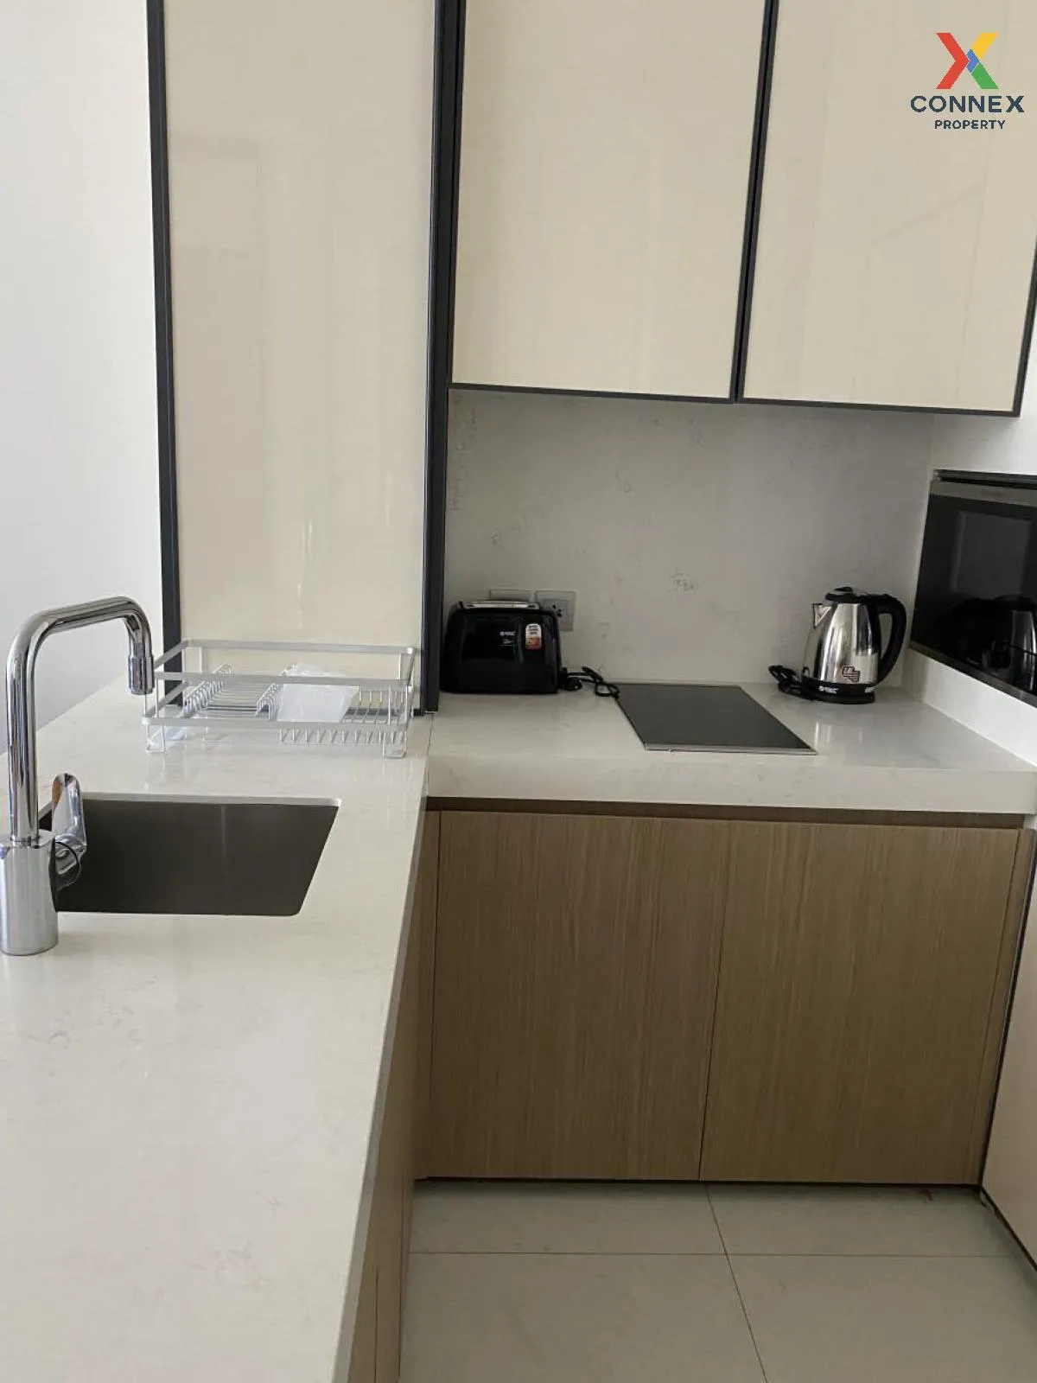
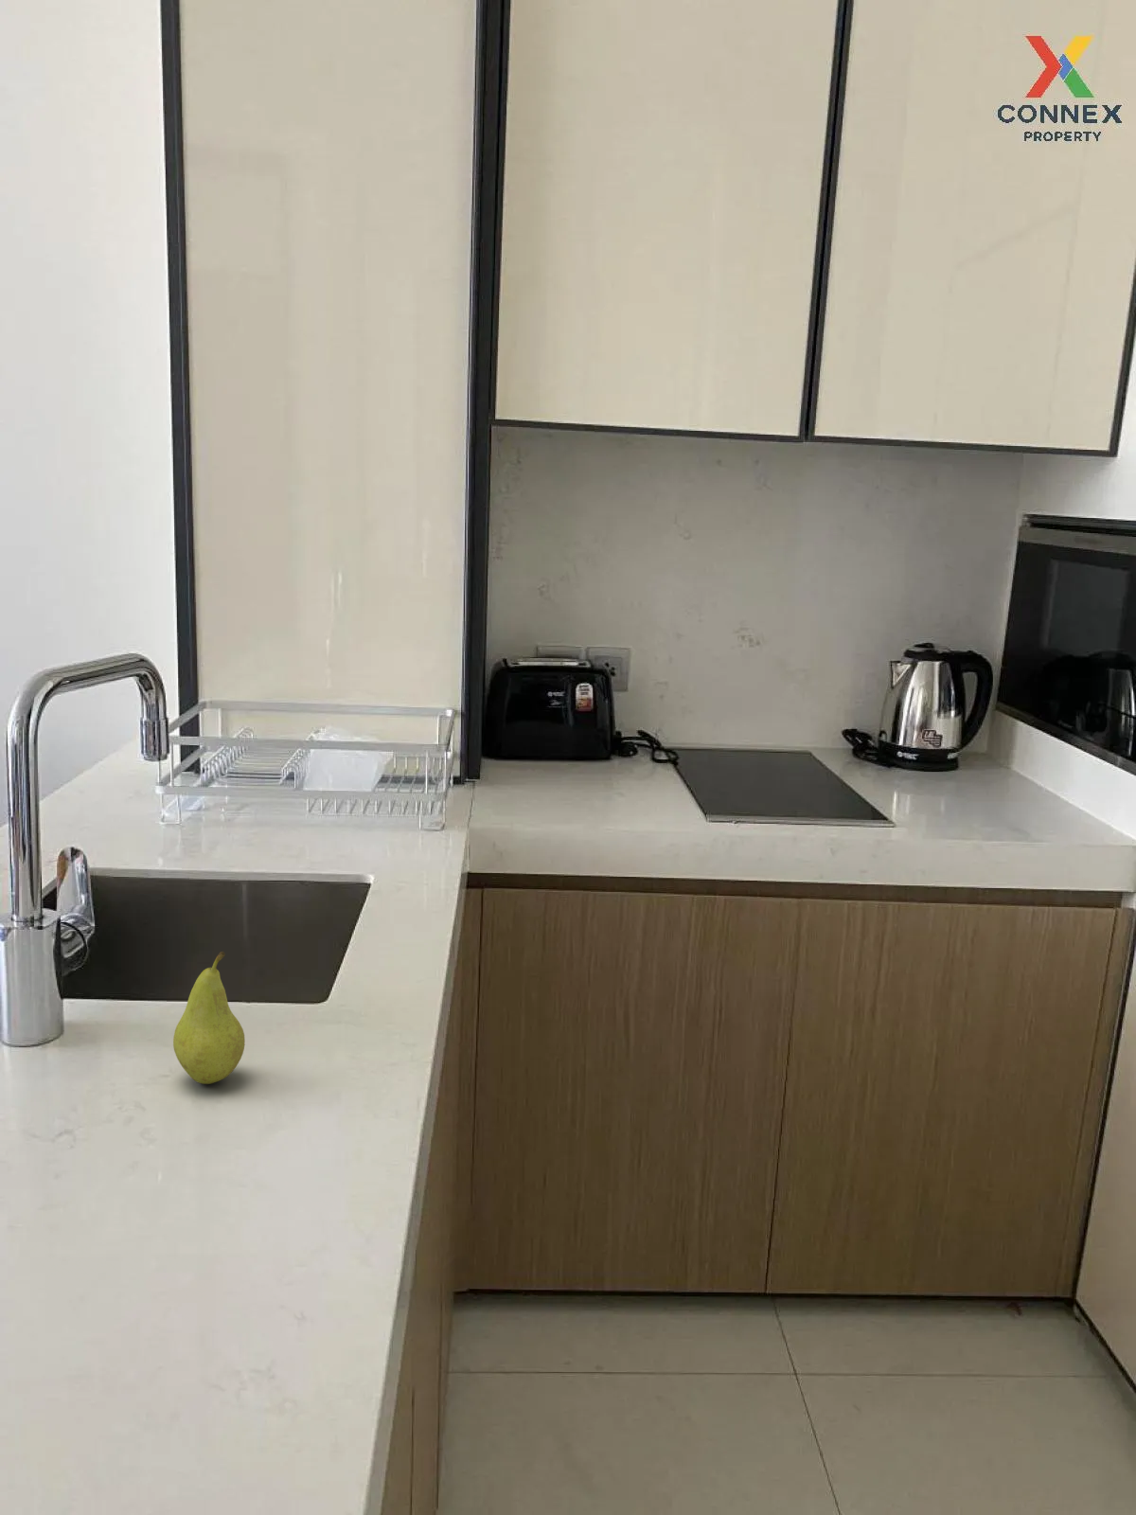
+ fruit (209, 1013)
